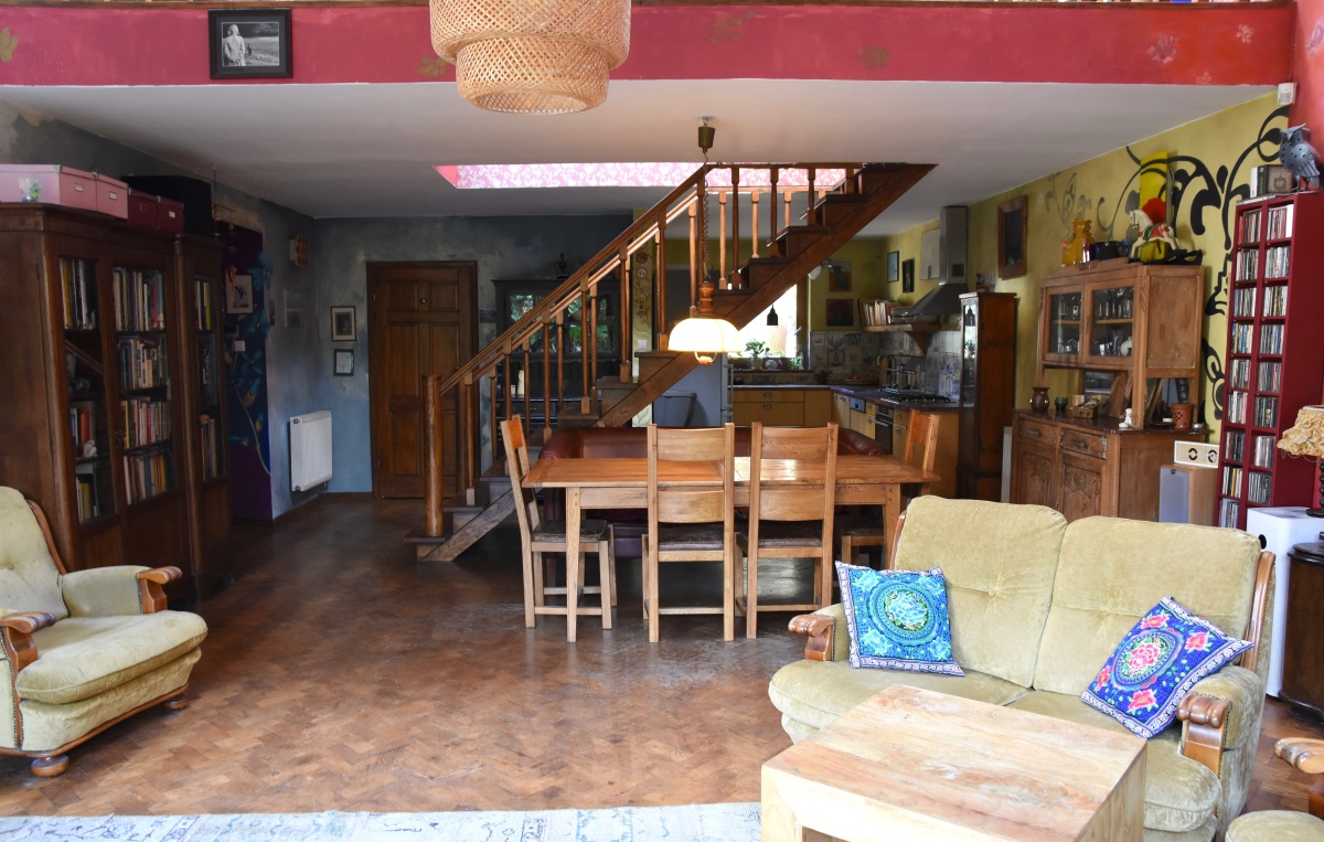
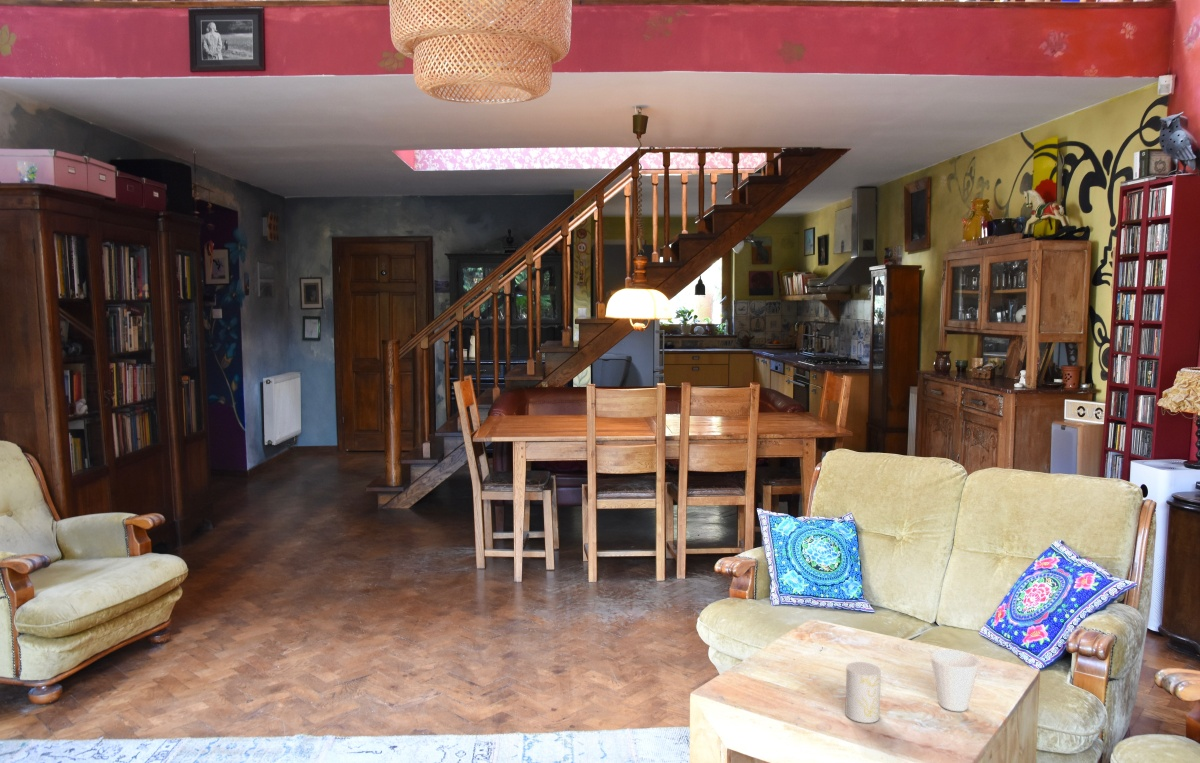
+ cup (954, 681)
+ cup (863, 691)
